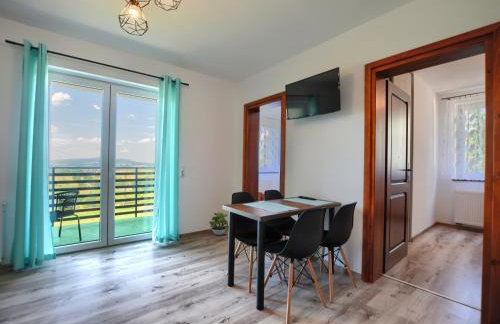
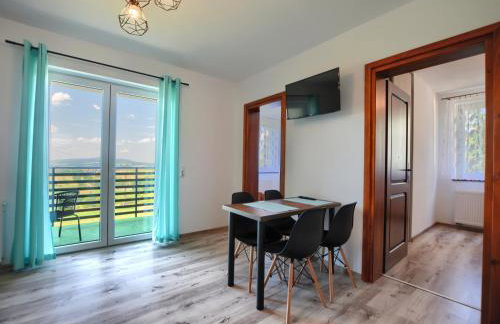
- potted plant (219, 222)
